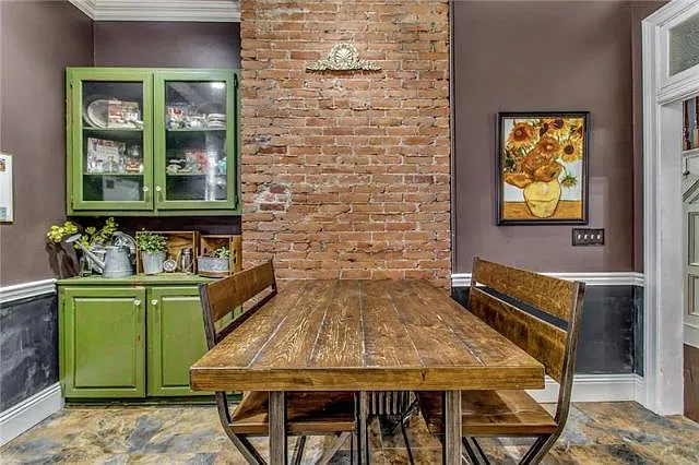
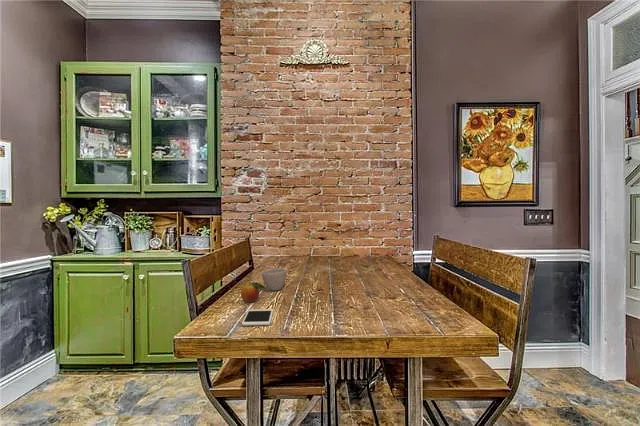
+ fruit (255, 290)
+ cell phone (258, 316)
+ cup (275, 279)
